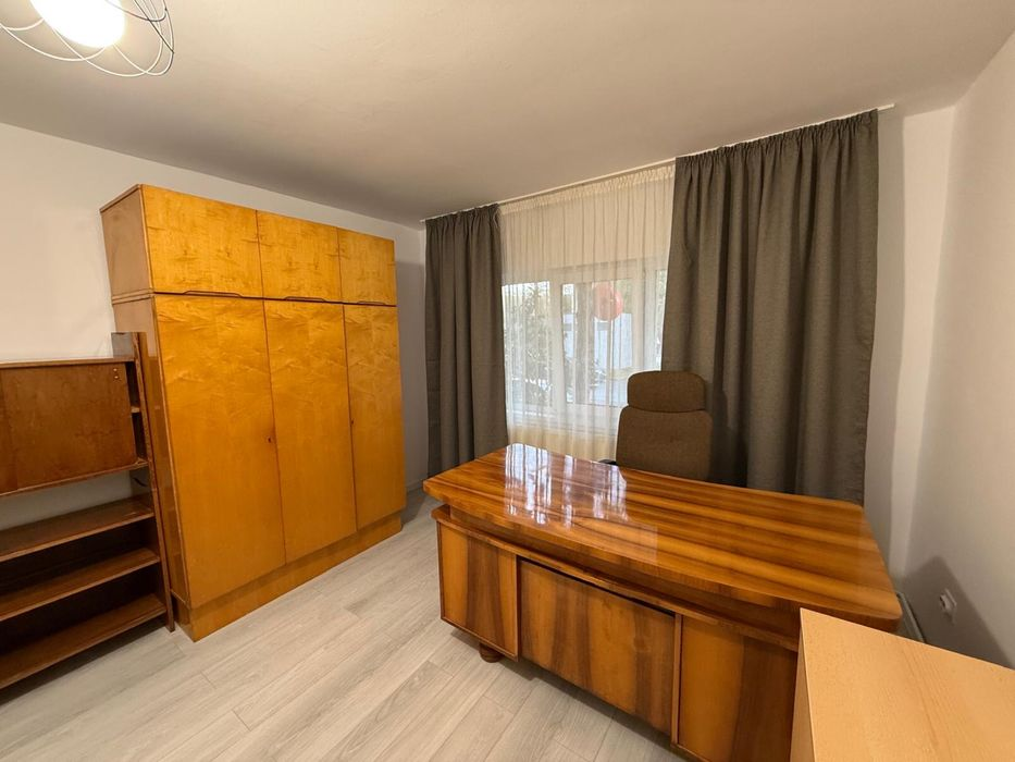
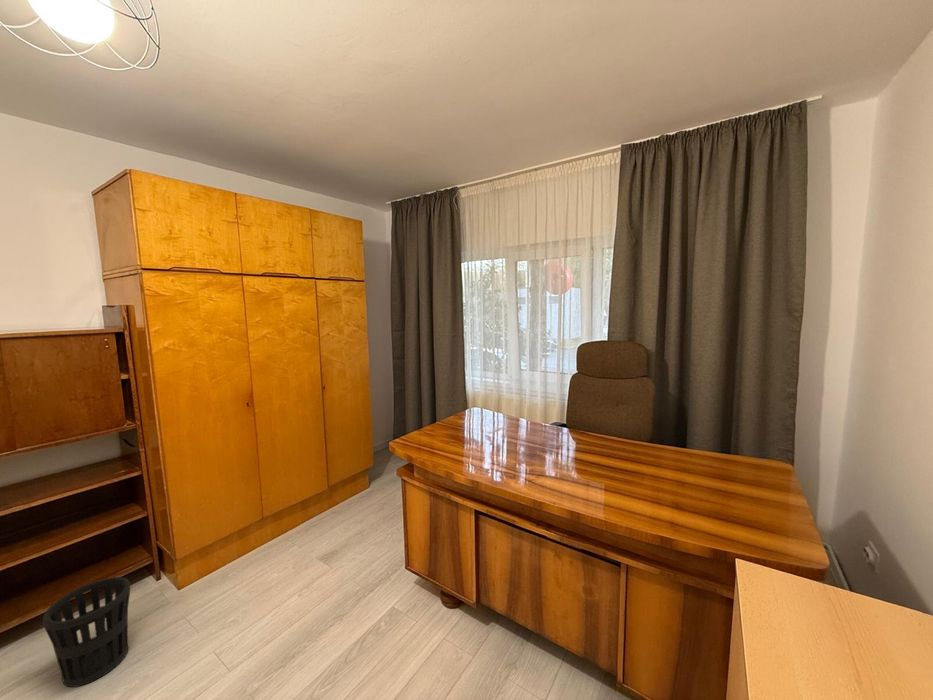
+ wastebasket (95, 630)
